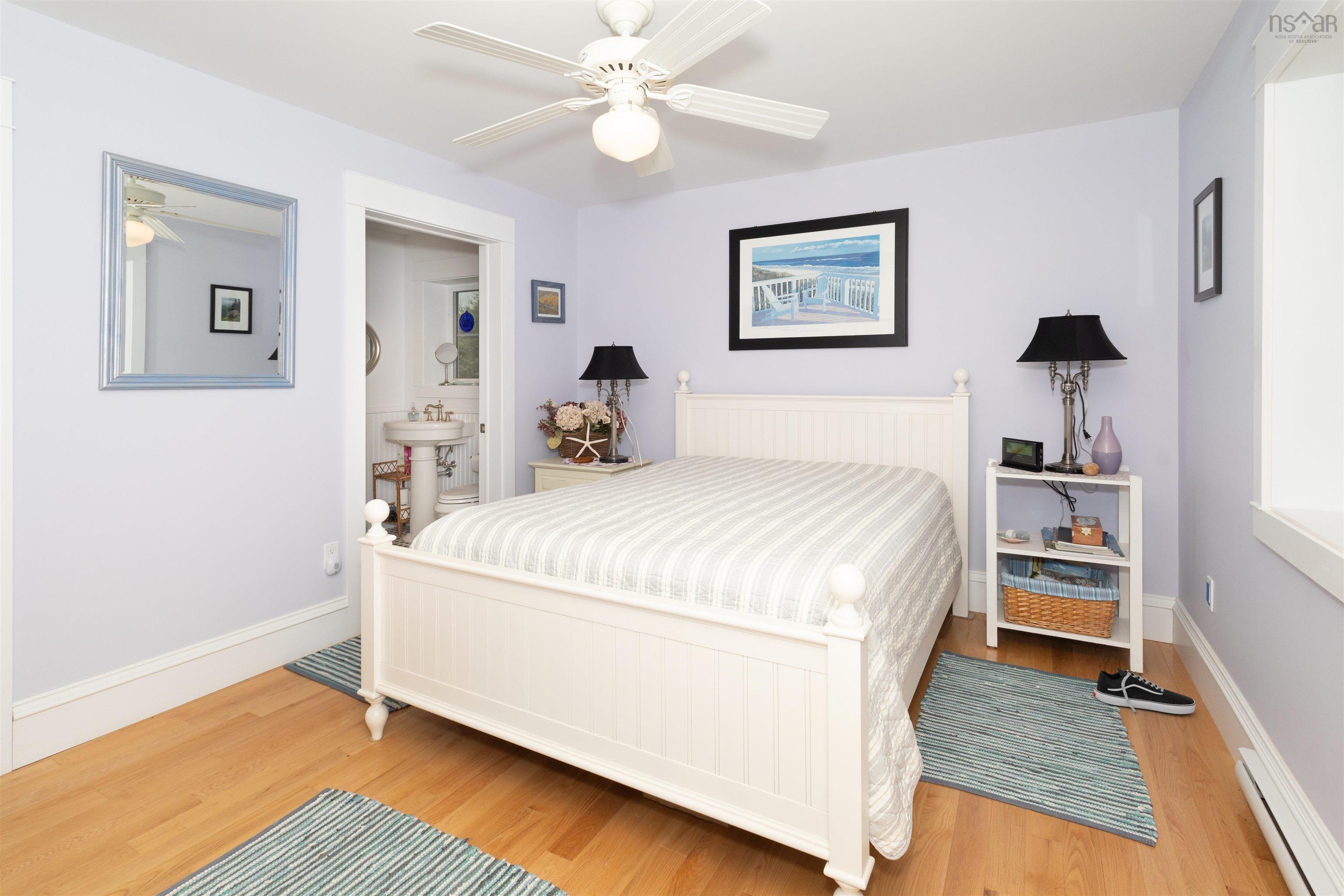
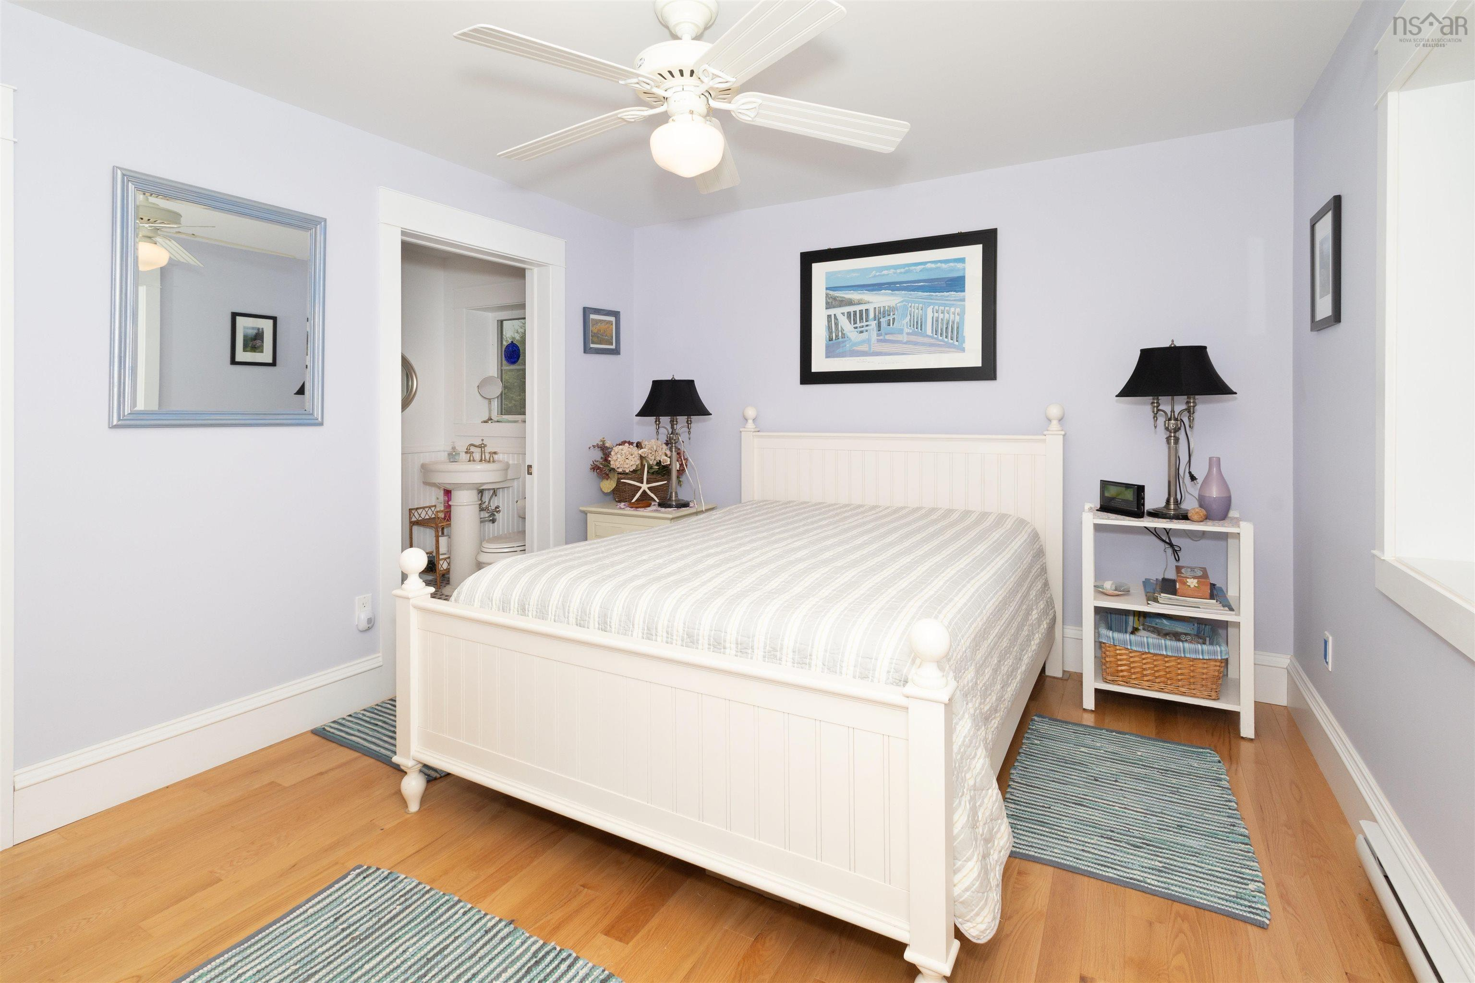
- shoe (1143, 689)
